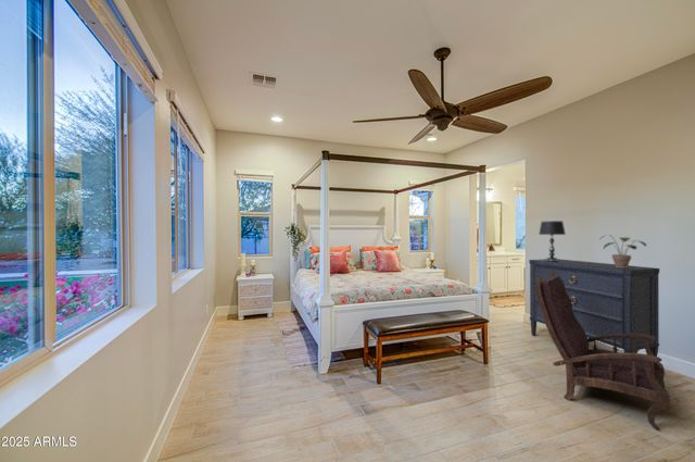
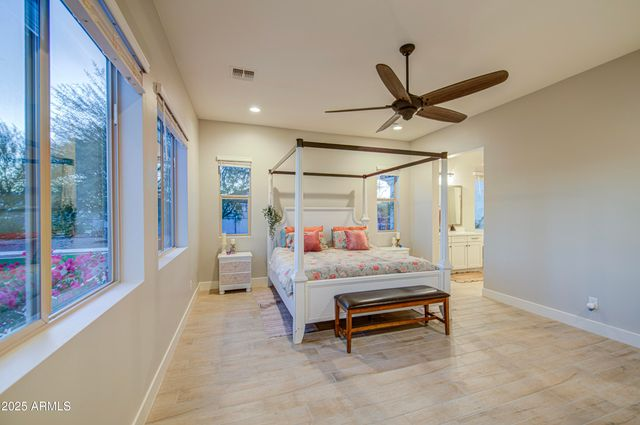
- potted plant (621, 251)
- table lamp (552, 240)
- armchair (597, 336)
- dresser (585, 305)
